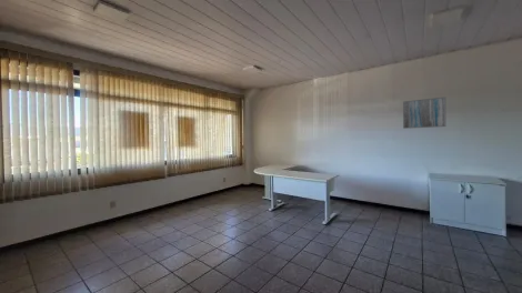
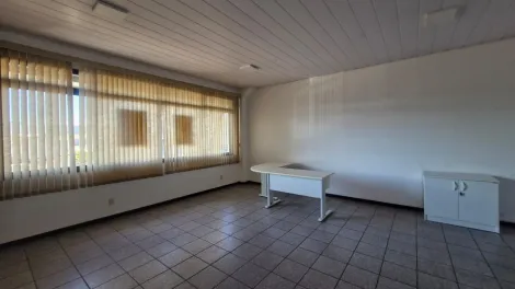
- wall art (423, 113)
